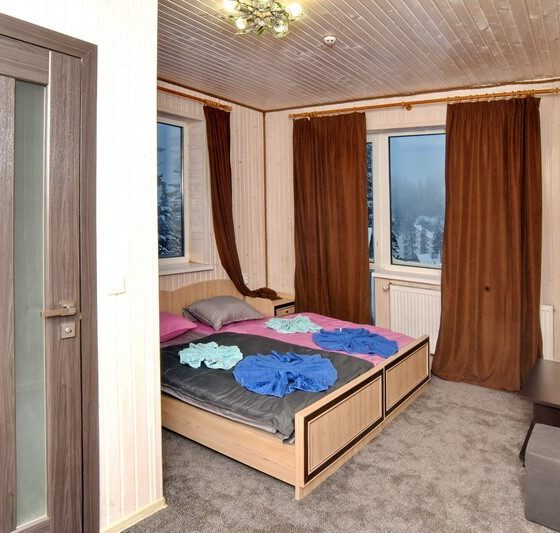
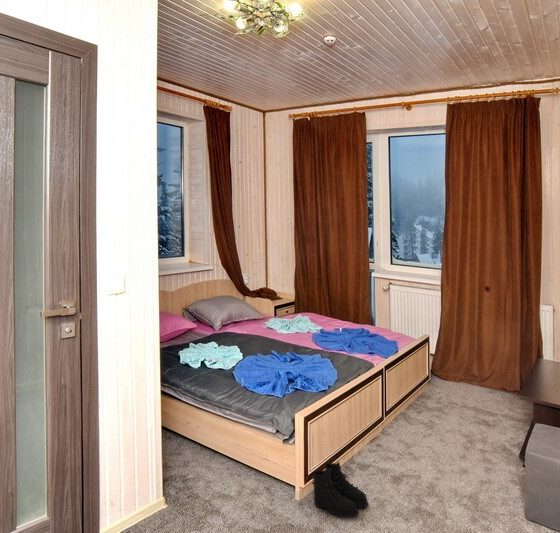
+ boots (339, 486)
